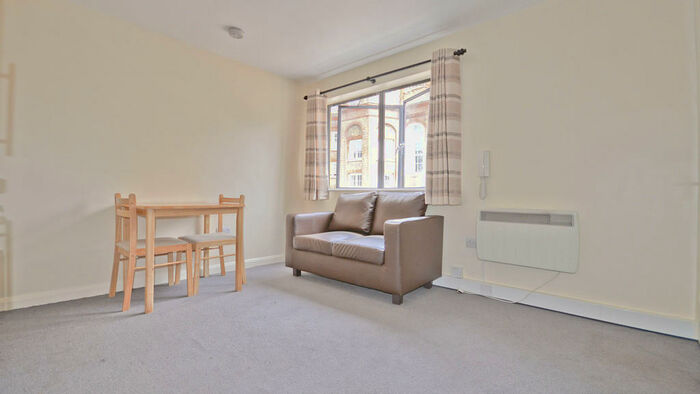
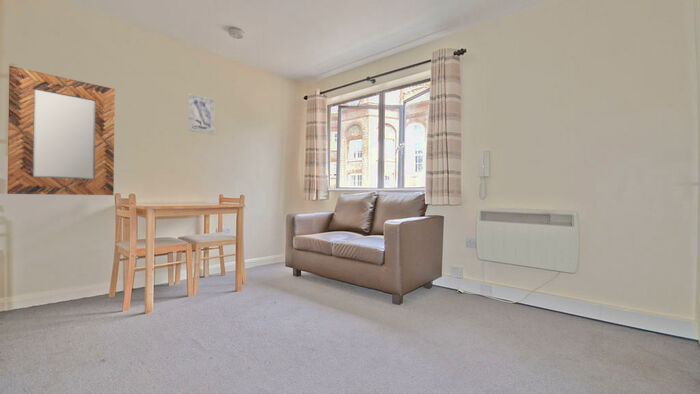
+ wall art (201, 114)
+ home mirror (65, 136)
